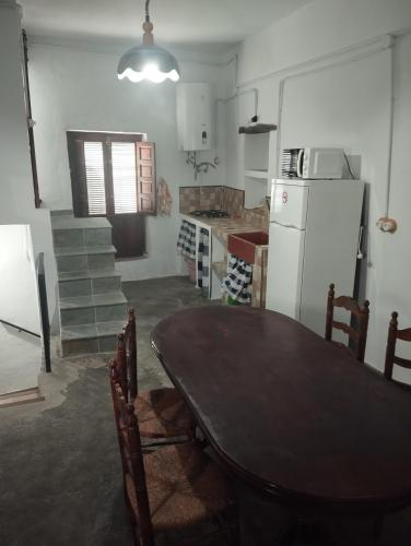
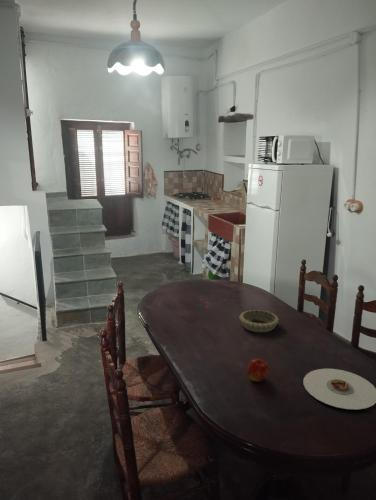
+ plate (340, 384)
+ apple (257, 370)
+ decorative bowl (258, 319)
